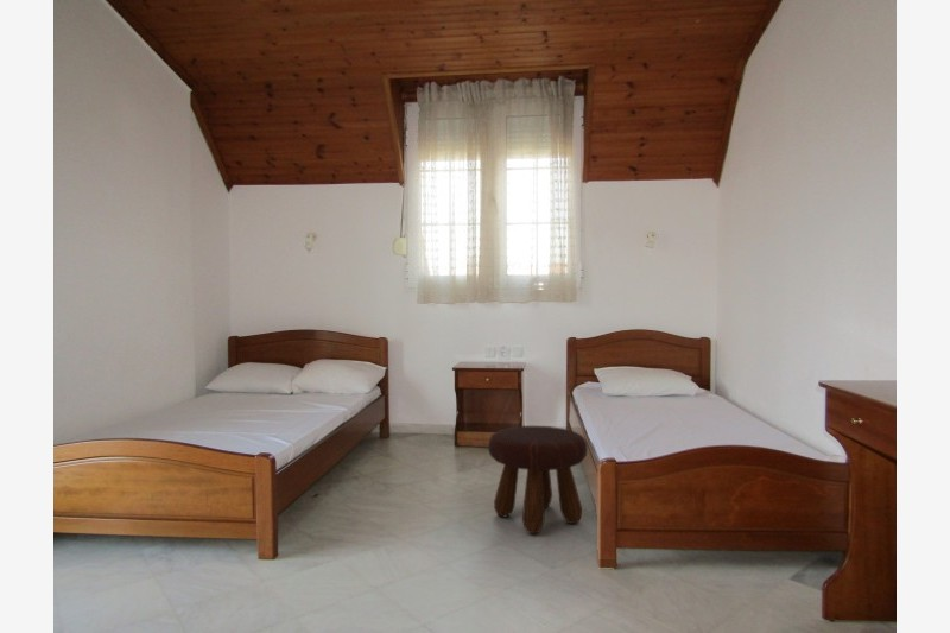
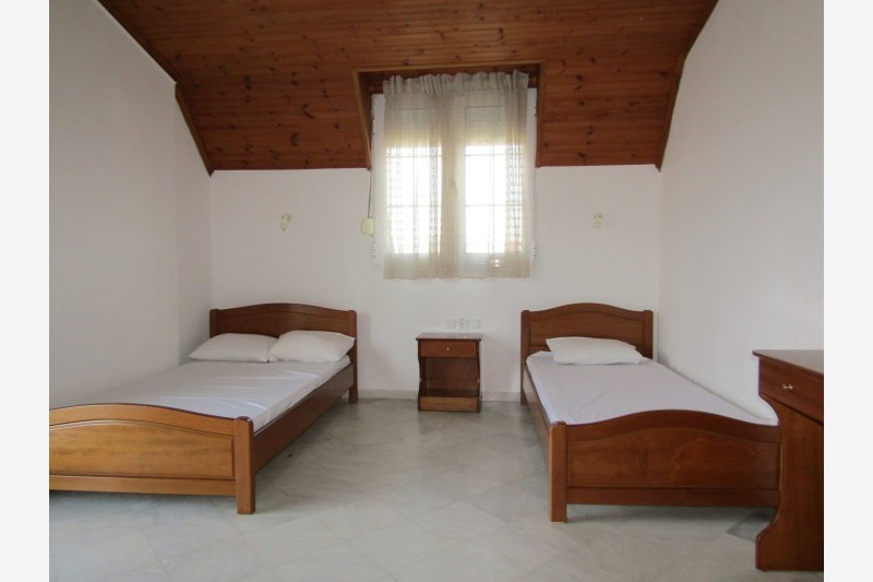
- footstool (537, 476)
